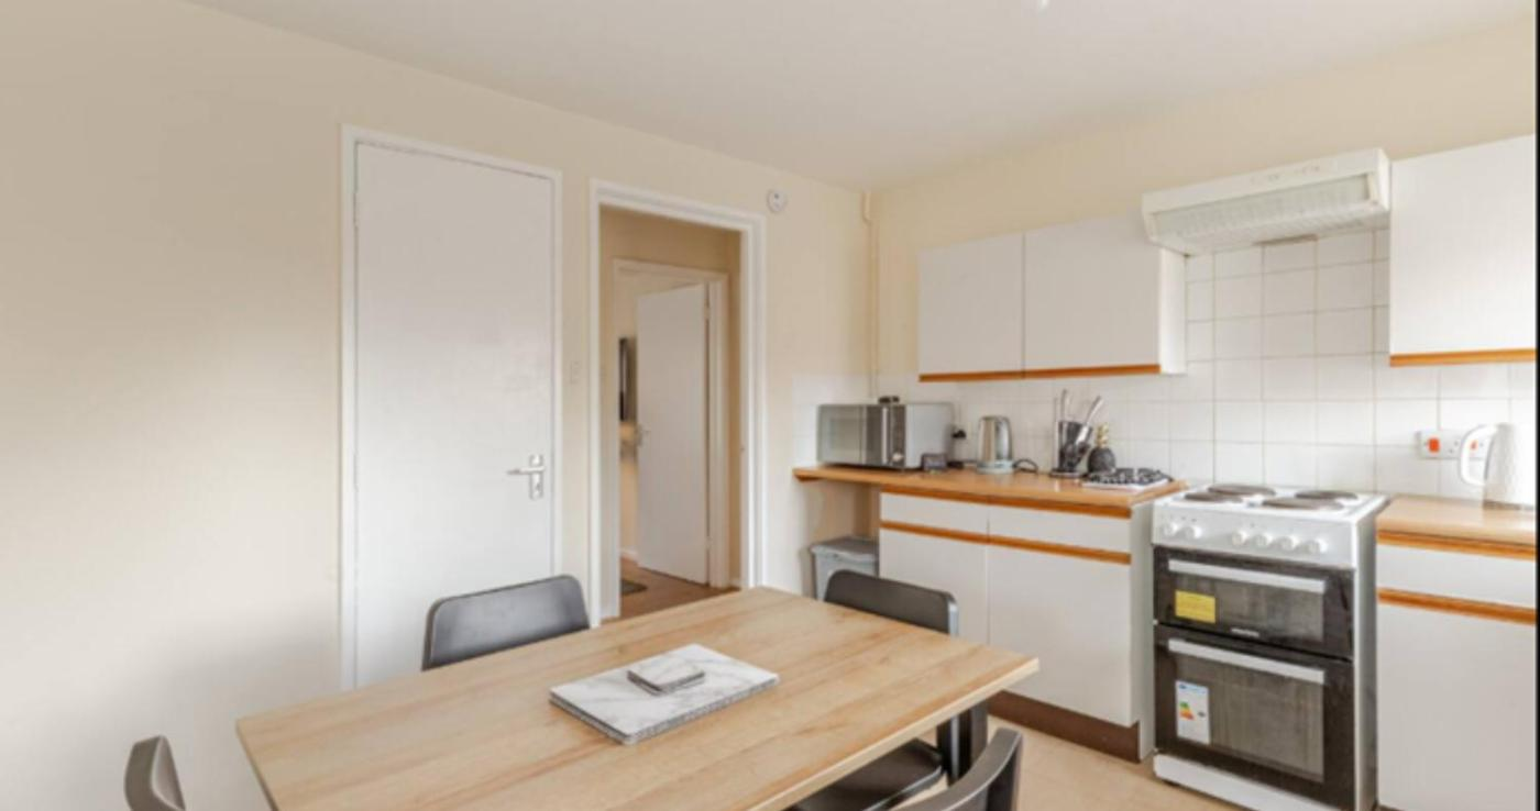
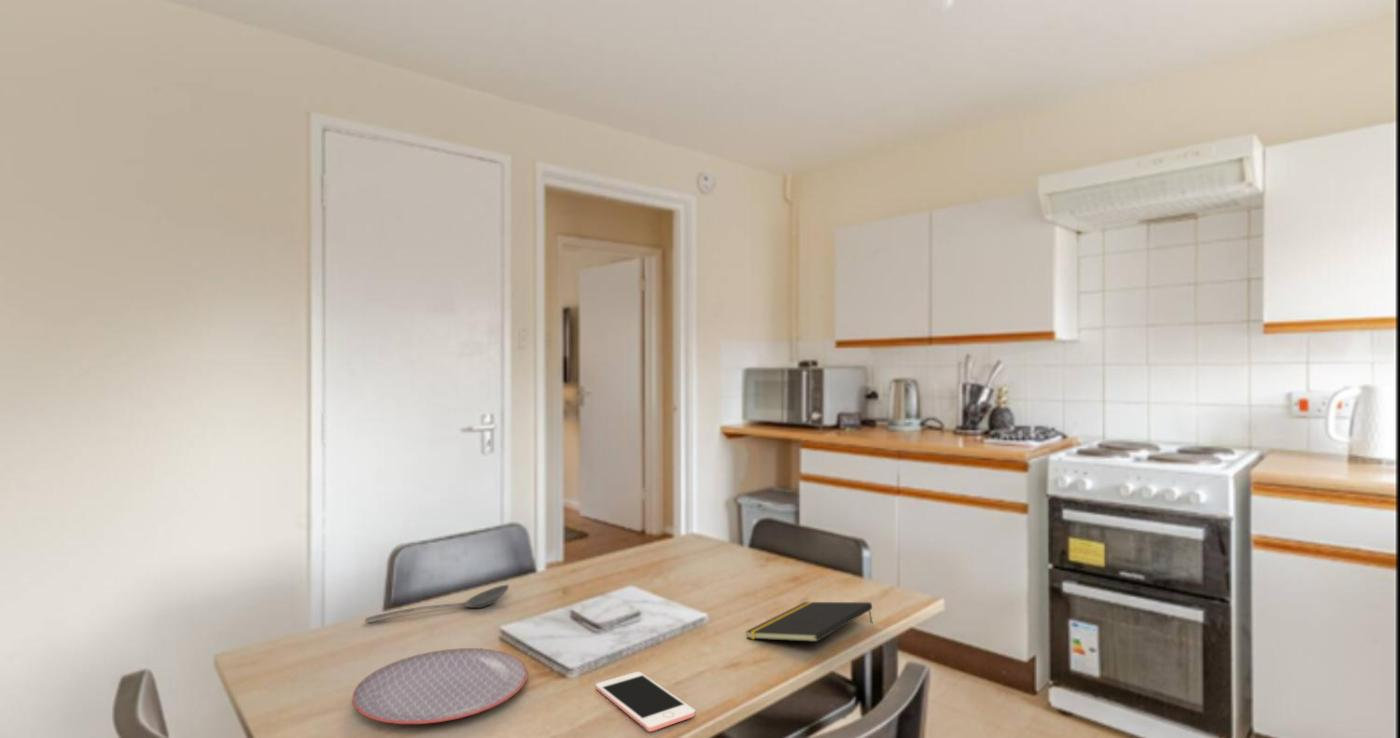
+ plate (443, 687)
+ stirrer (439, 605)
+ cell phone (643, 699)
+ notepad (810, 620)
